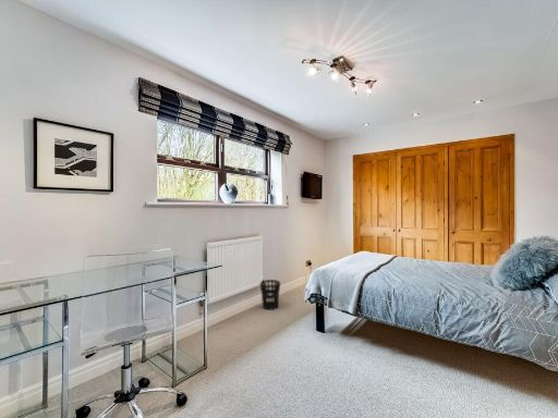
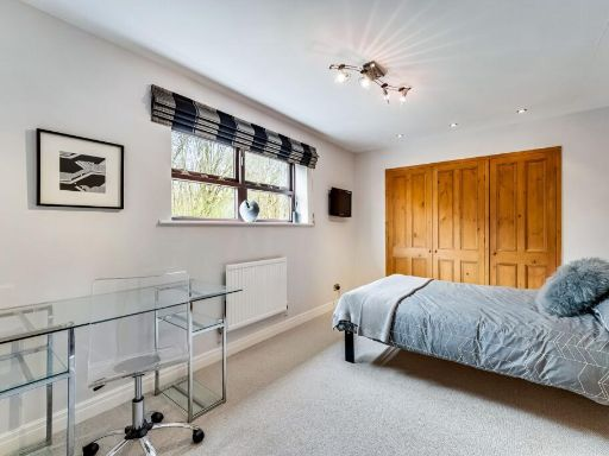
- wastebasket (270, 295)
